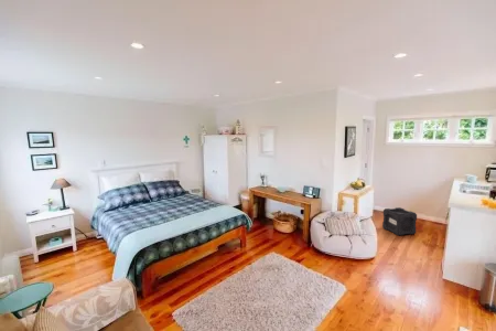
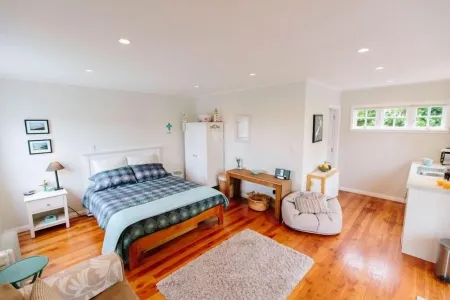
- storage crate (399, 221)
